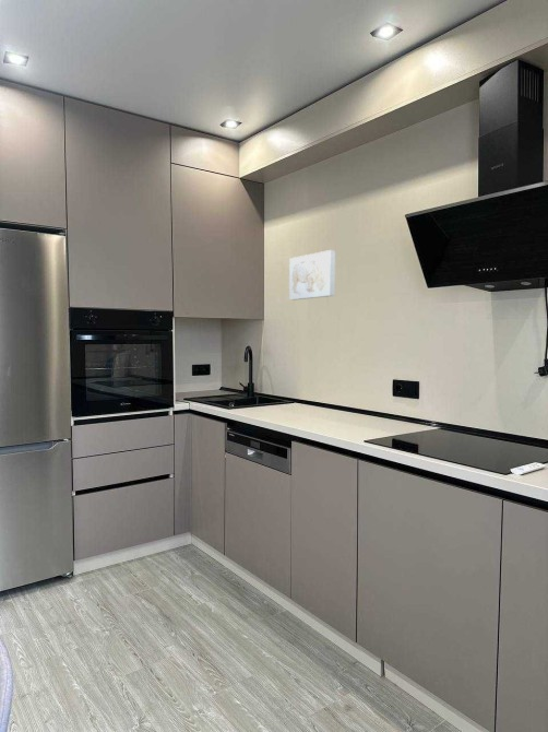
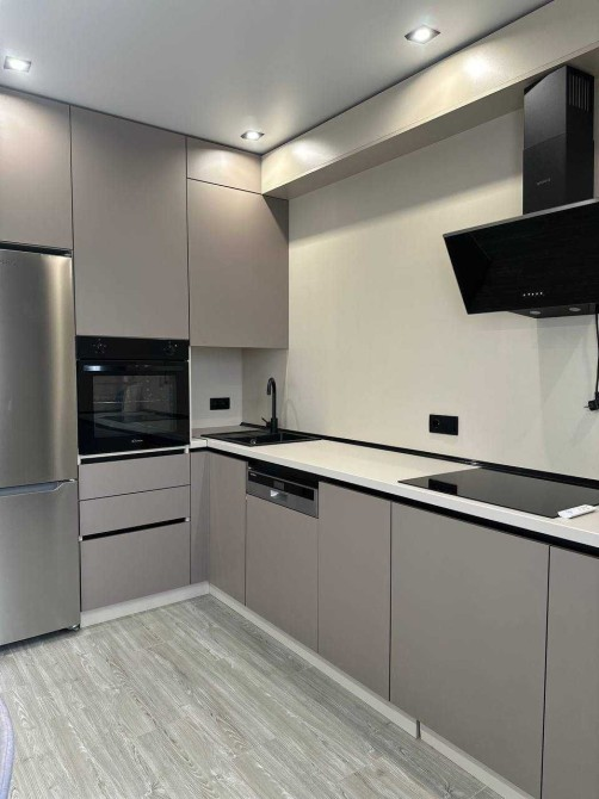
- wall art (311, 275)
